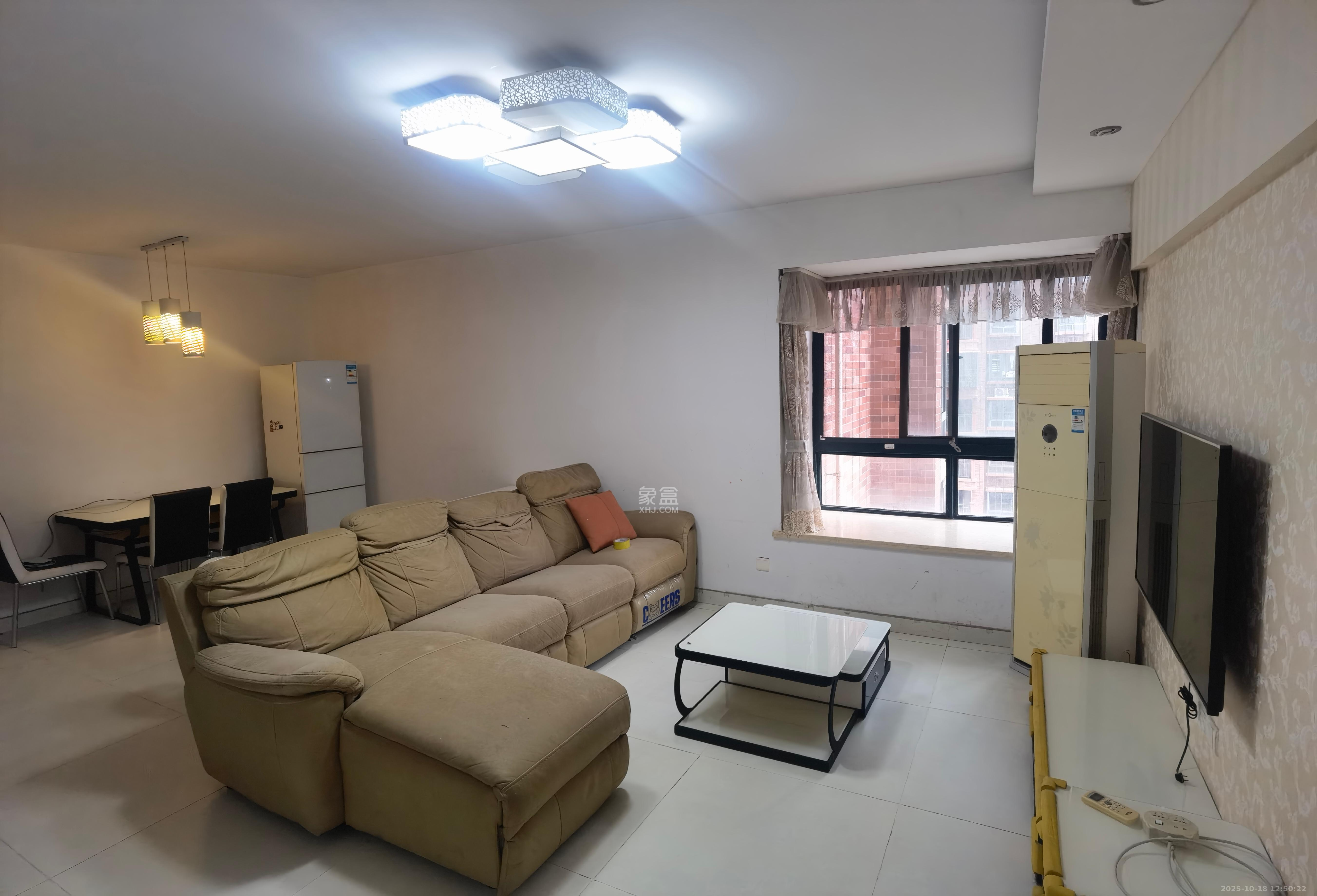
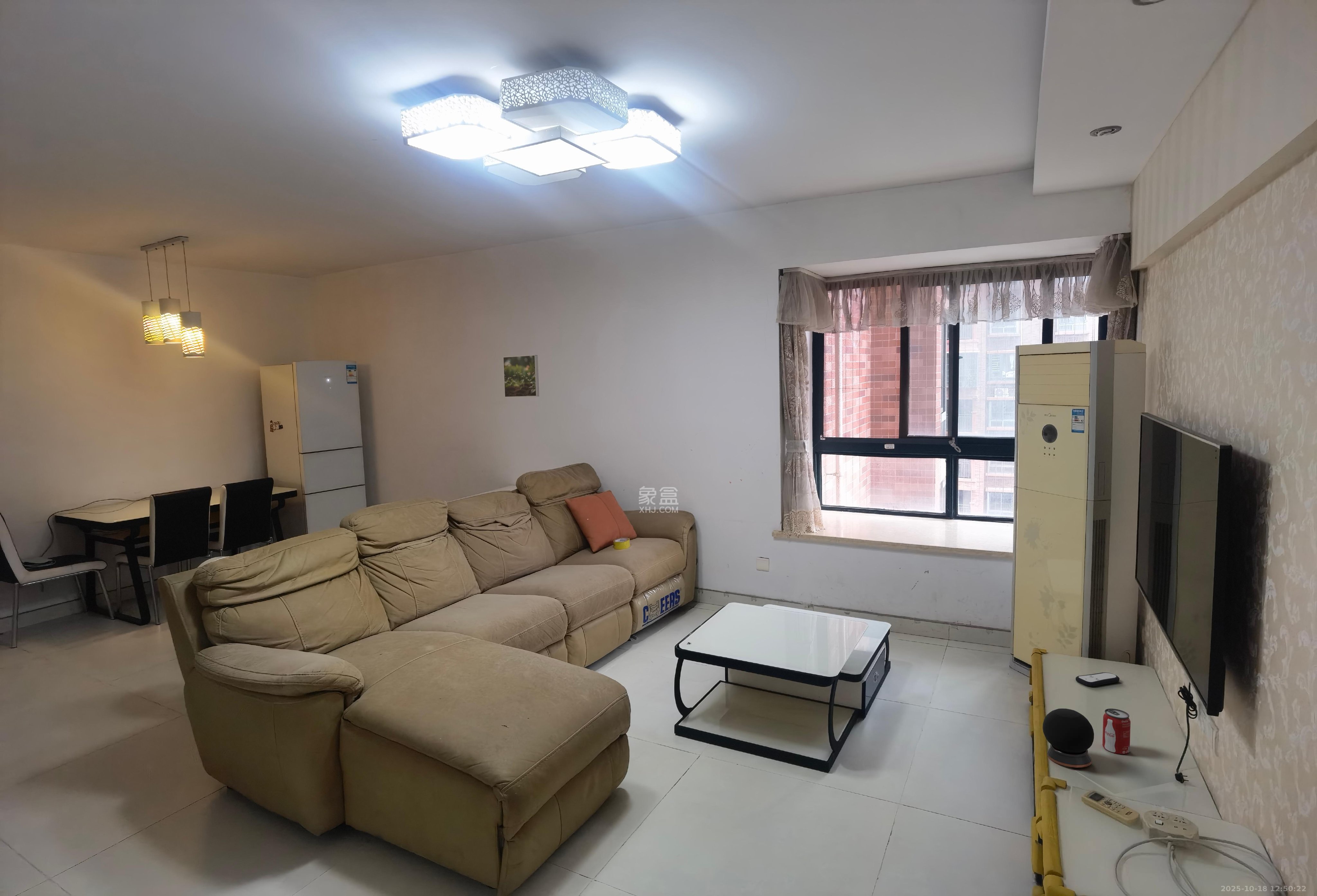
+ remote control (1098, 679)
+ beverage can (1116, 731)
+ speaker (1068, 735)
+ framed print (521, 376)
